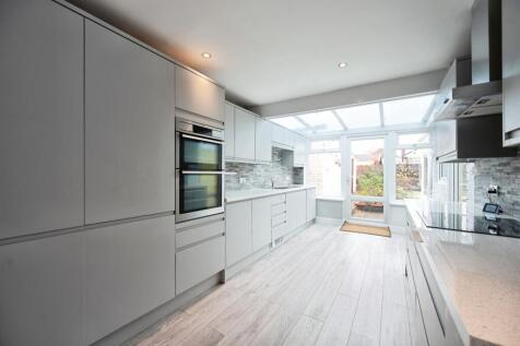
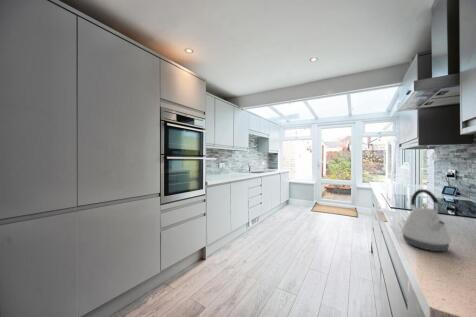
+ kettle (425, 217)
